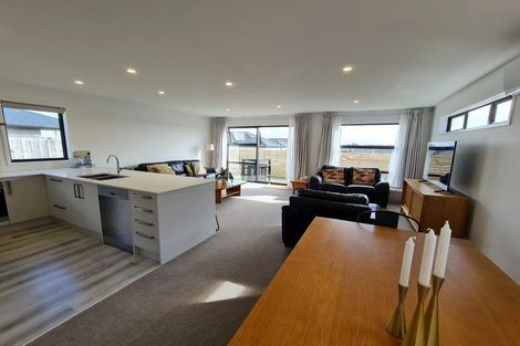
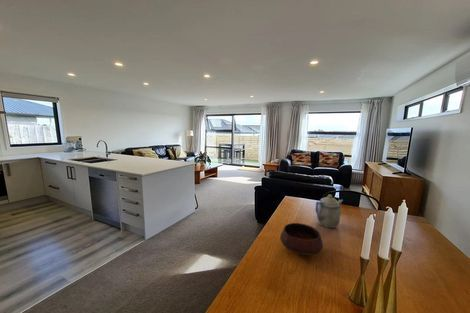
+ bowl (301, 239)
+ teapot (328, 209)
